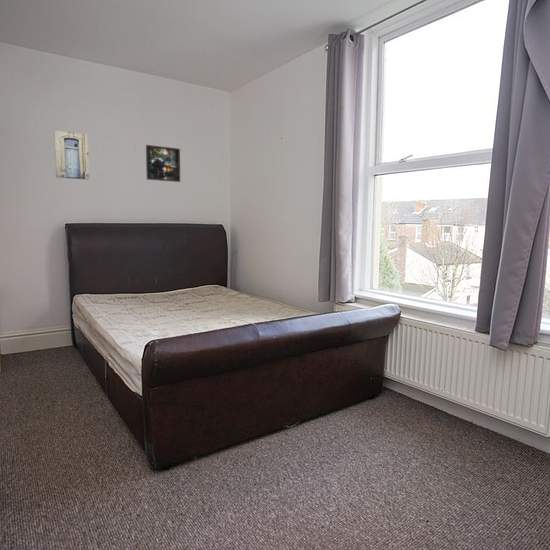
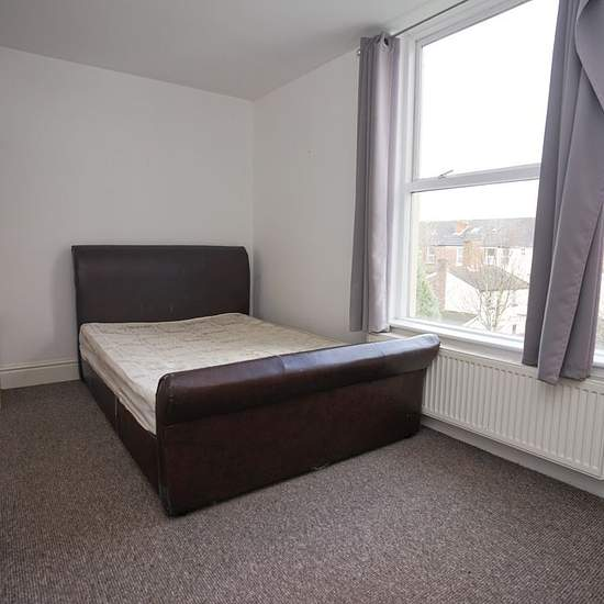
- wall art (72, 155)
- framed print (163, 163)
